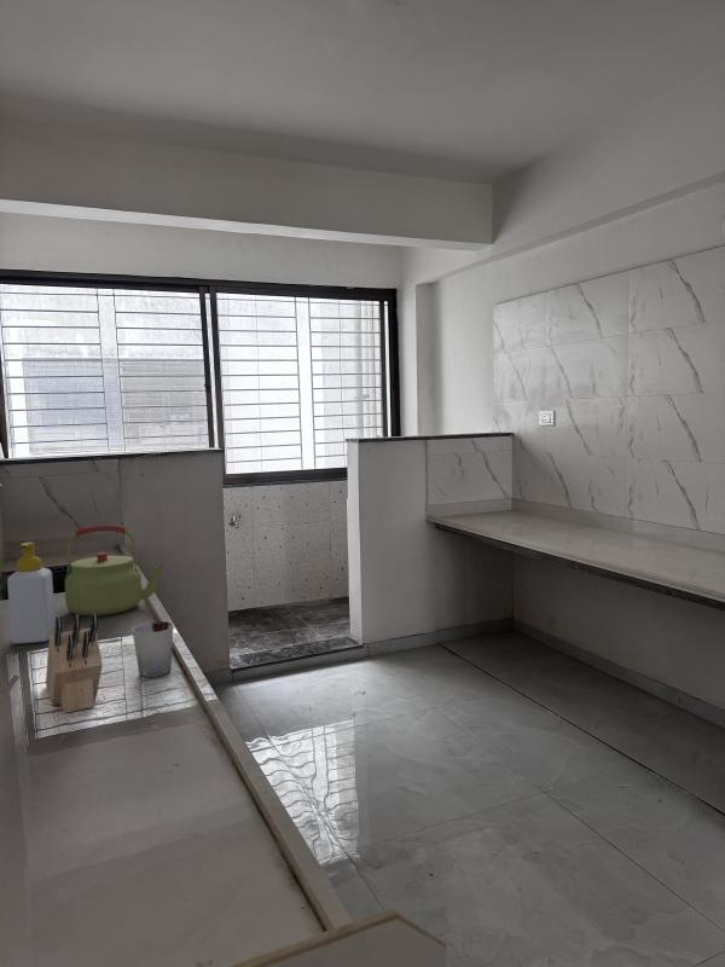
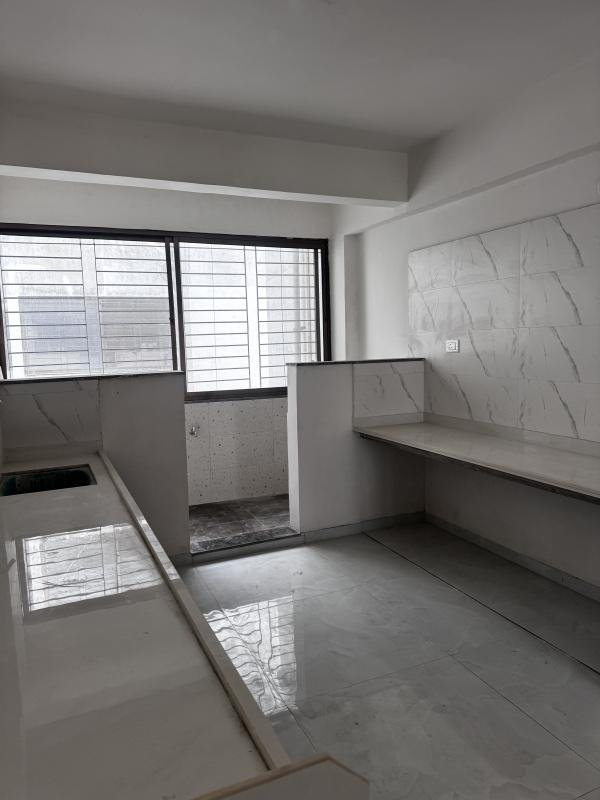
- knife block (71, 652)
- soap bottle (30, 591)
- cup (152, 647)
- kettle (114, 566)
